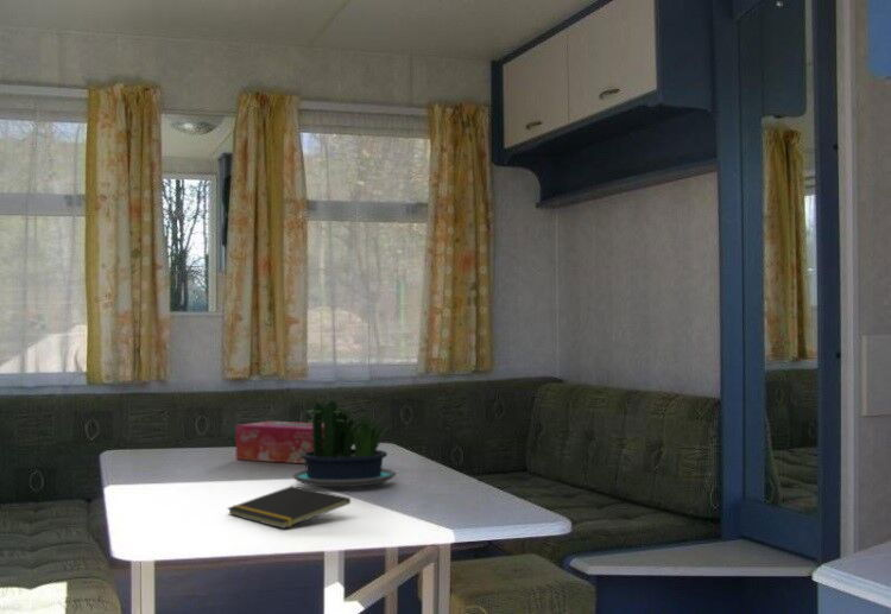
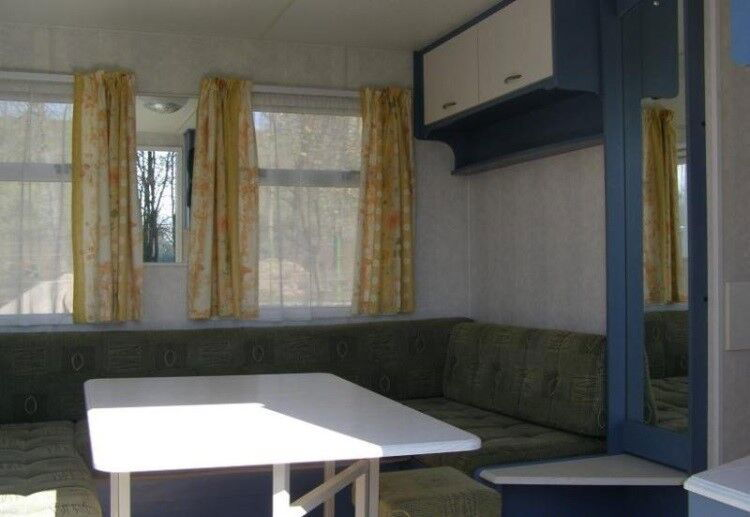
- tissue box (291, 441)
- potted plant (341, 441)
- notepad (287, 506)
